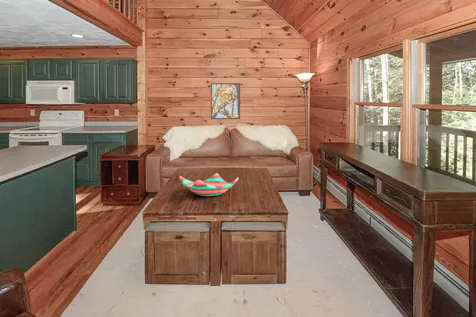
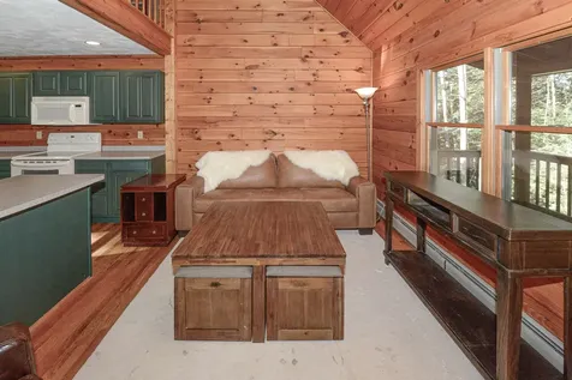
- decorative bowl (208, 185)
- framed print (225, 101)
